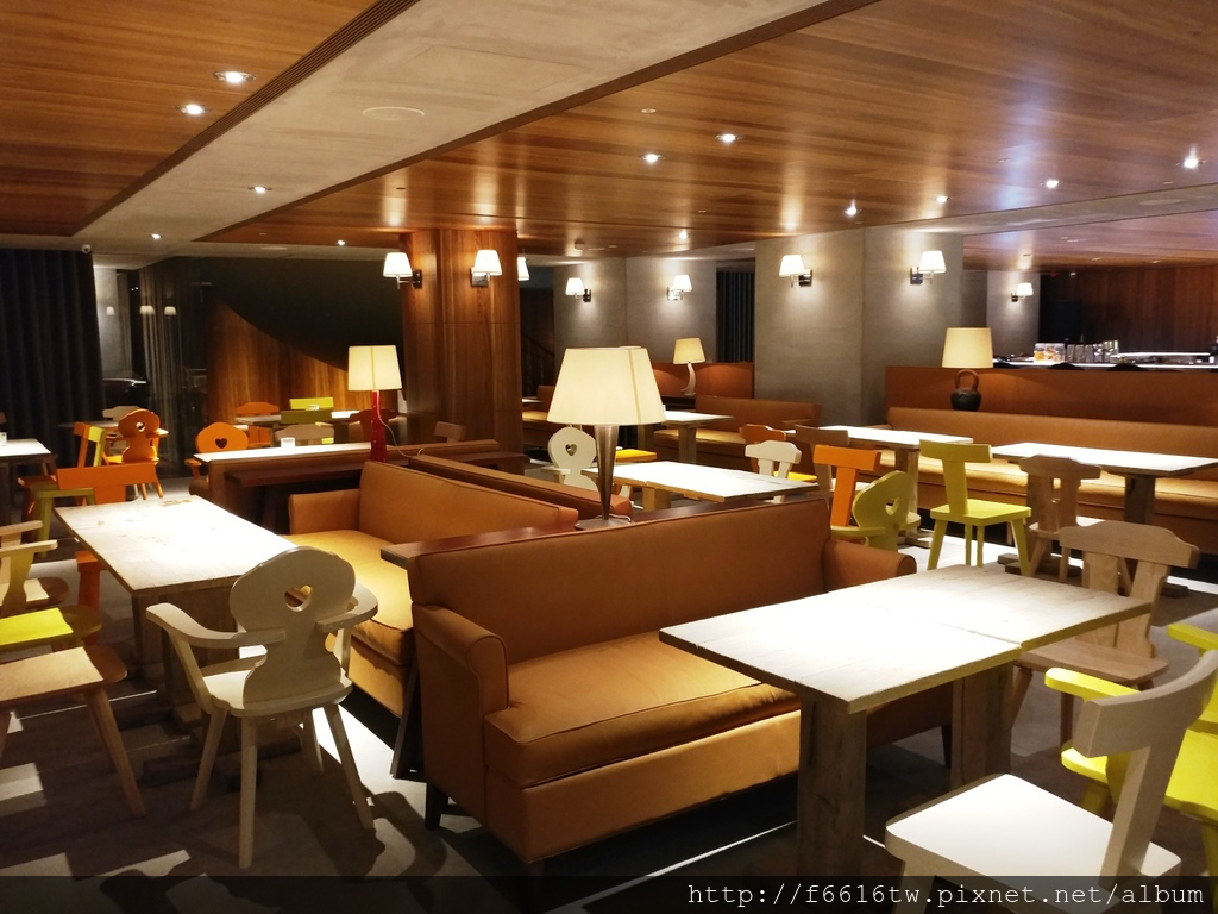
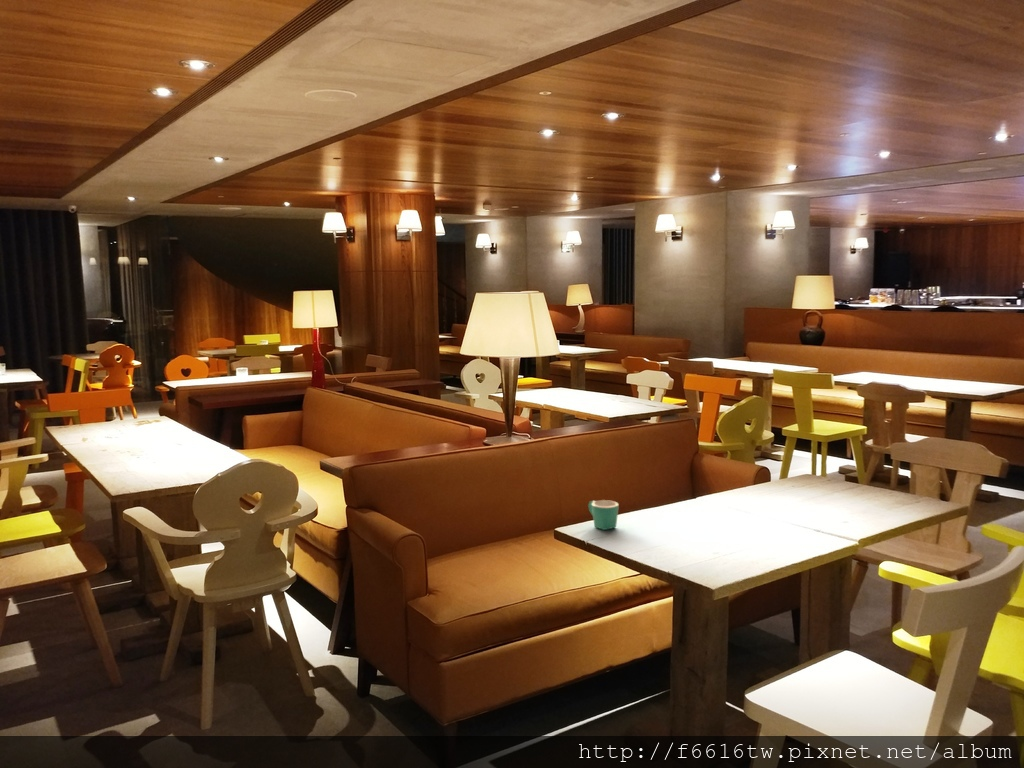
+ mug (601, 514)
